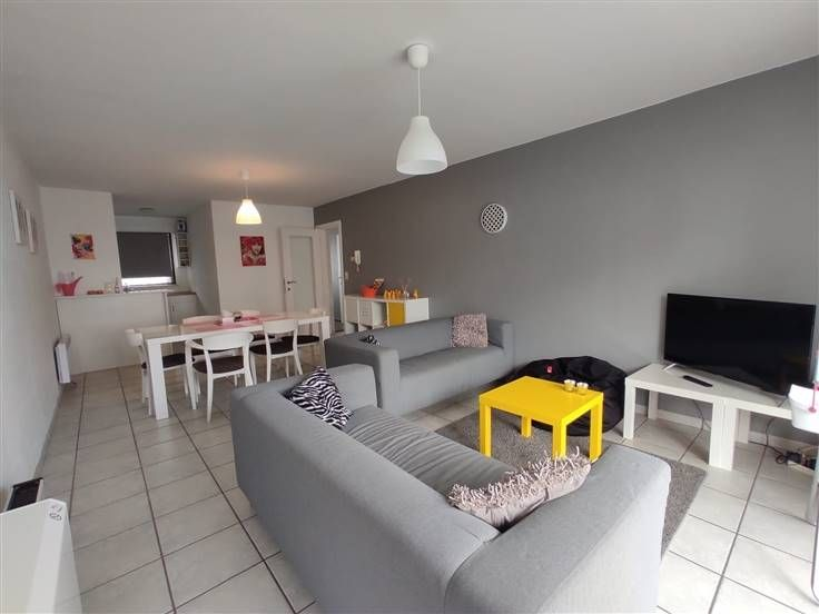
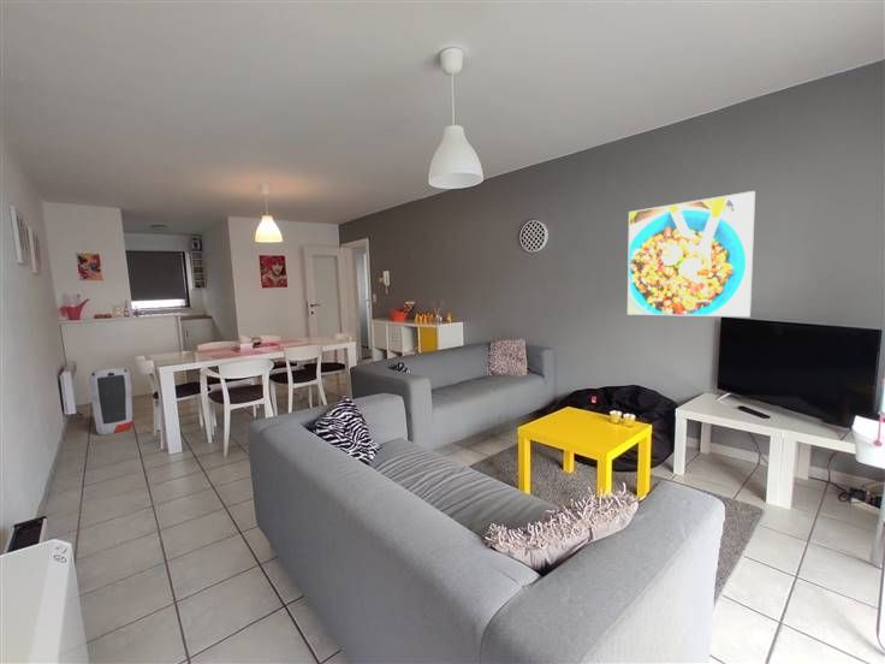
+ air purifier (112, 401)
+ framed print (684, 259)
